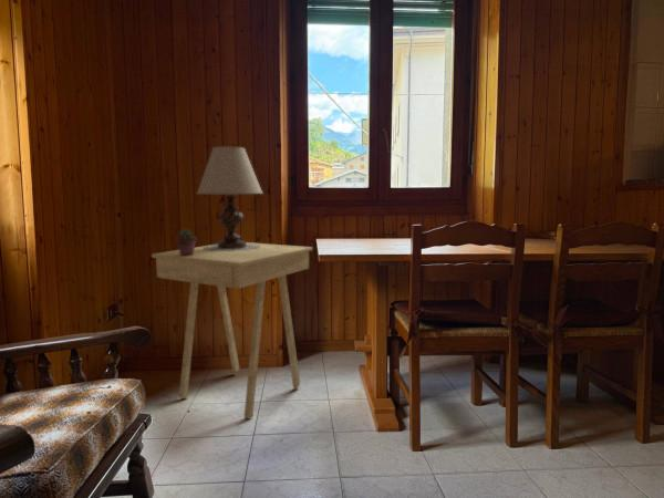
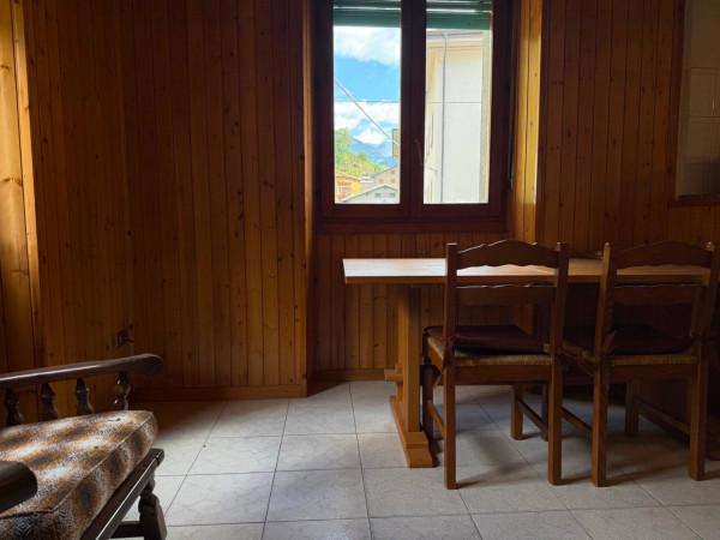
- side table (231, 324)
- potted succulent (186, 241)
- table lamp (230, 198)
